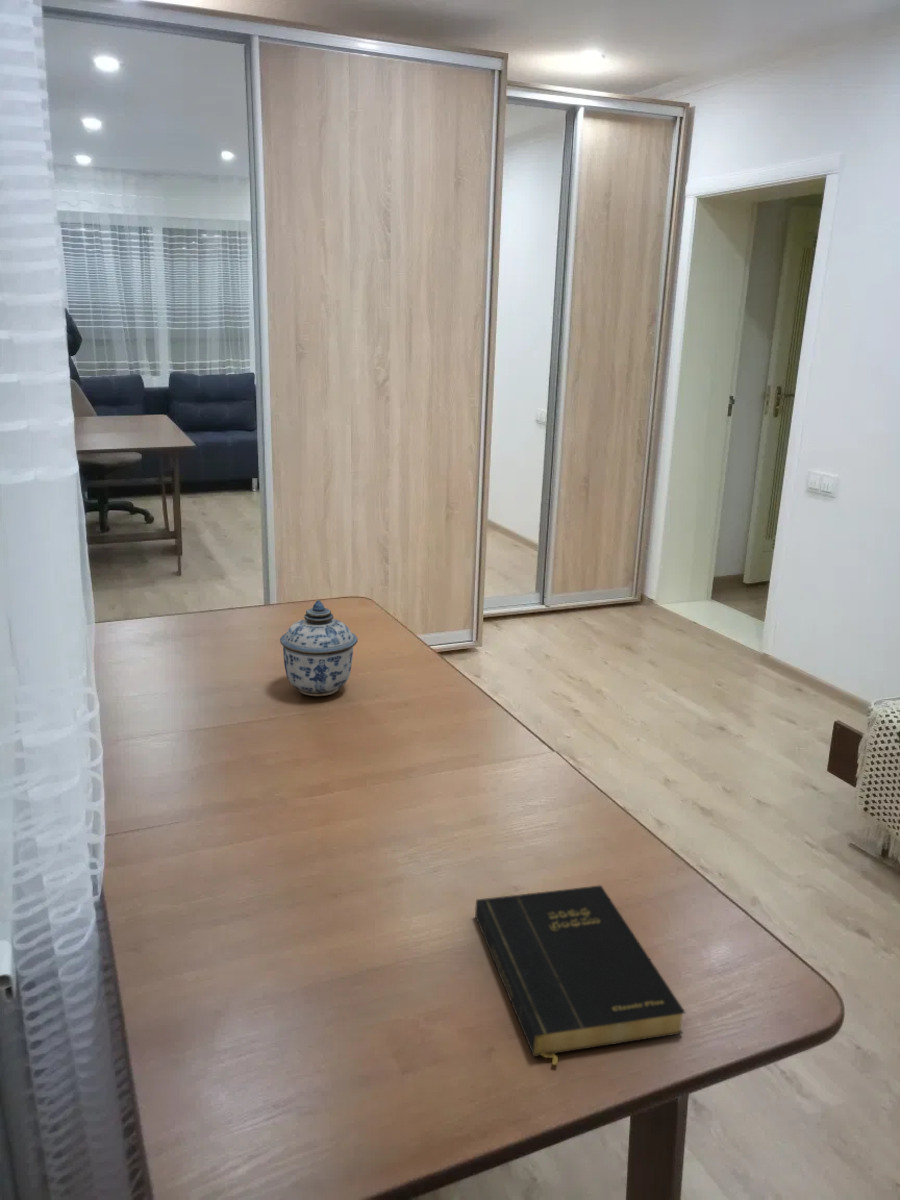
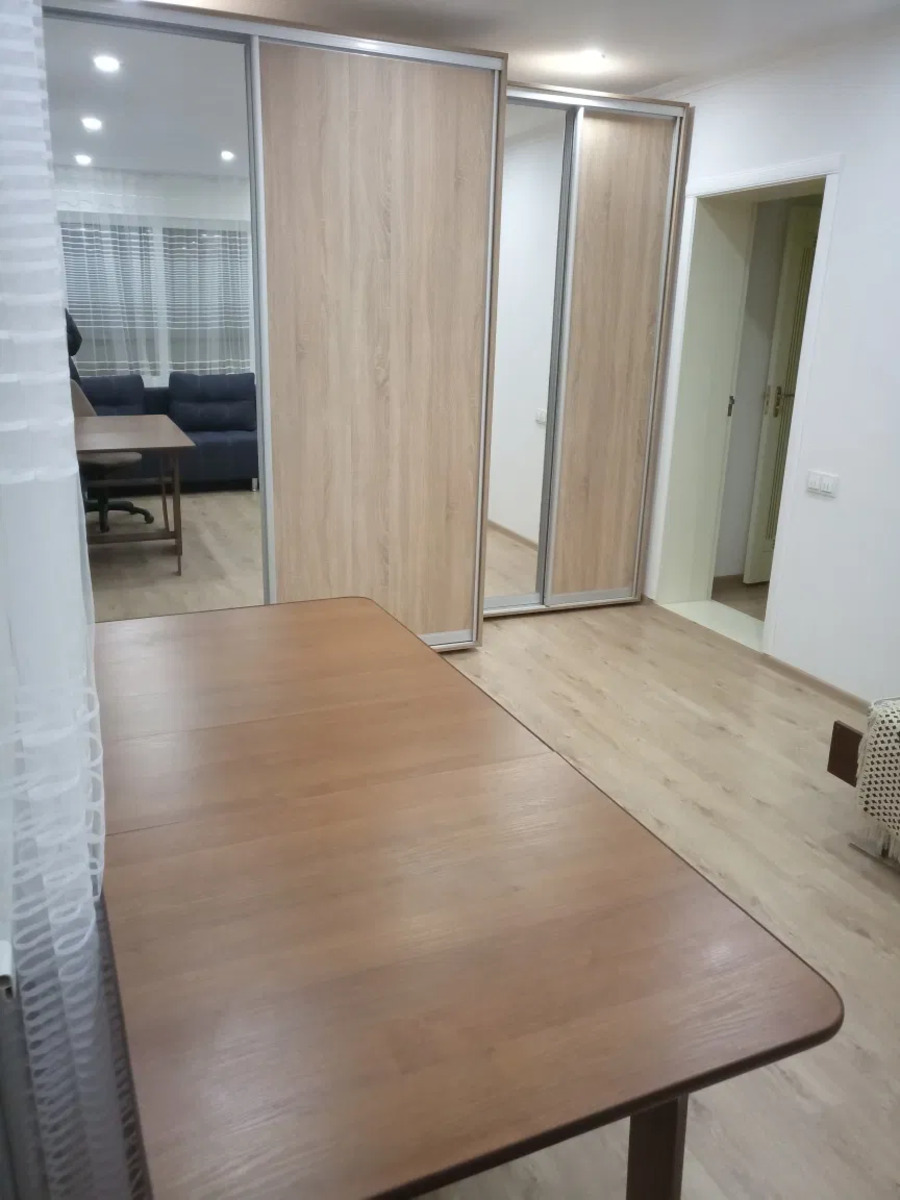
- lidded jar (319, 645)
- book (573, 965)
